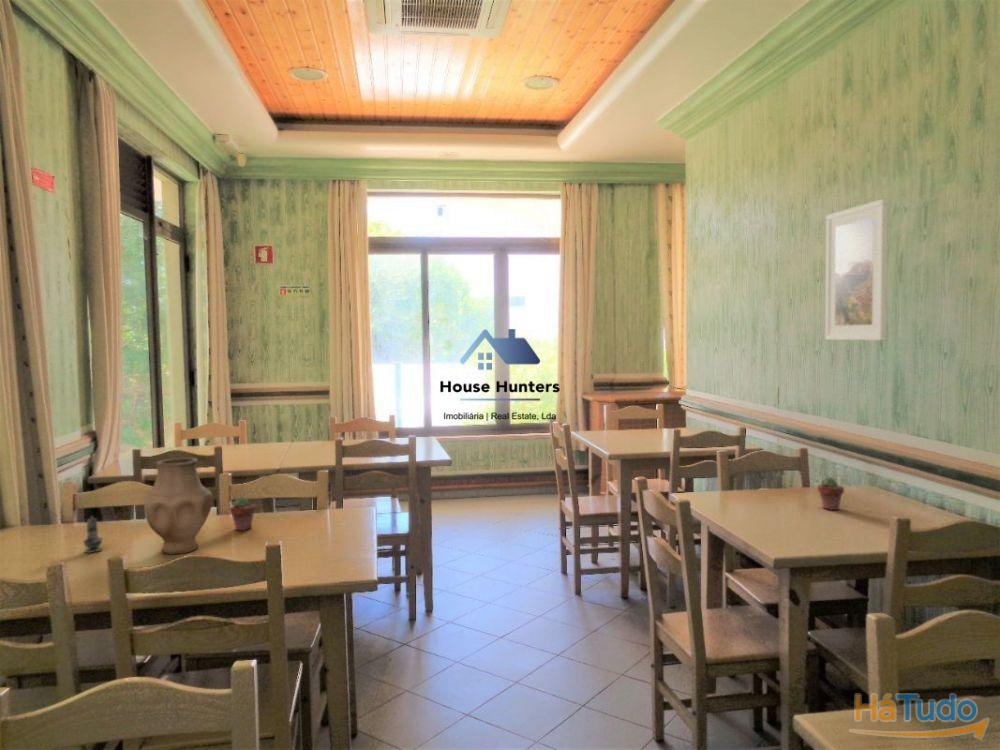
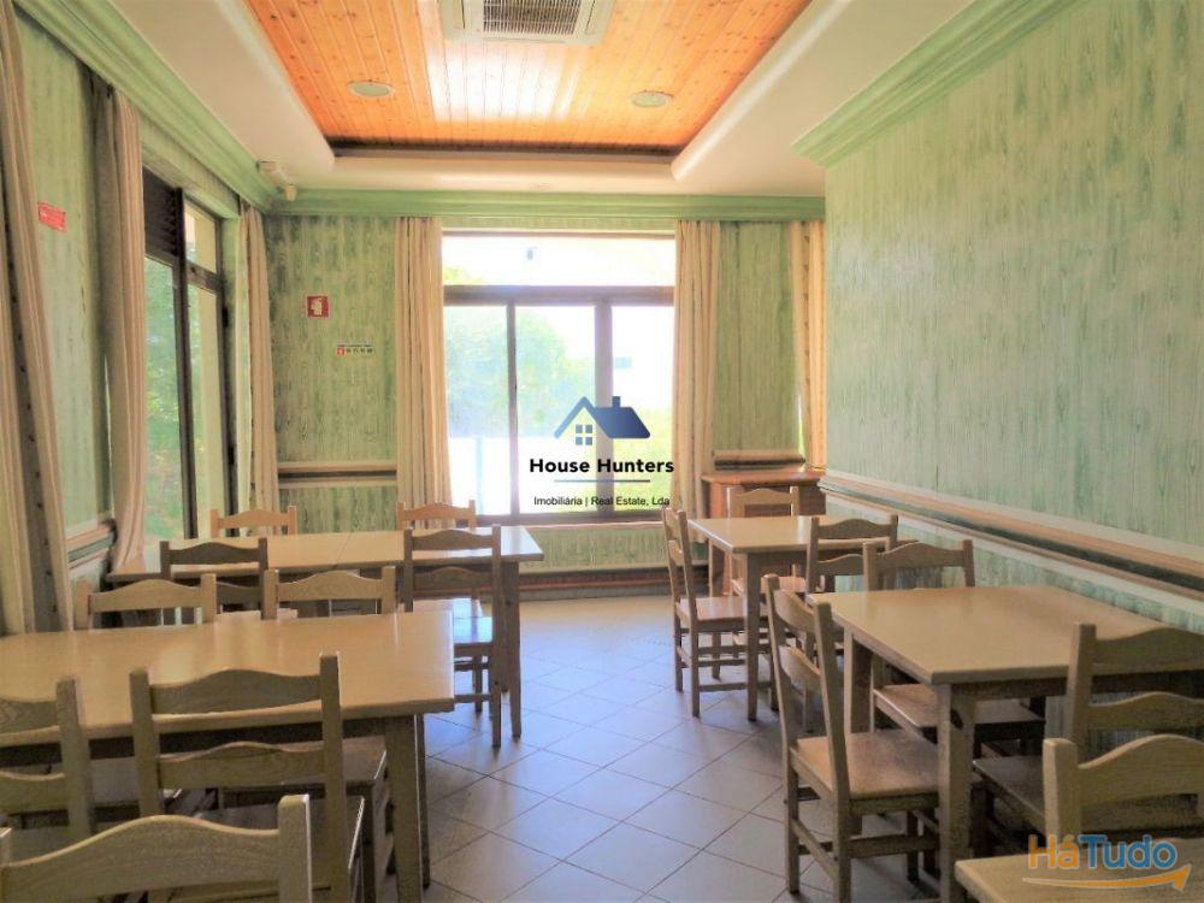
- potted succulent (830, 492)
- vase (177, 504)
- potted succulent (242, 512)
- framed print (854, 274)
- salt shaker (92, 532)
